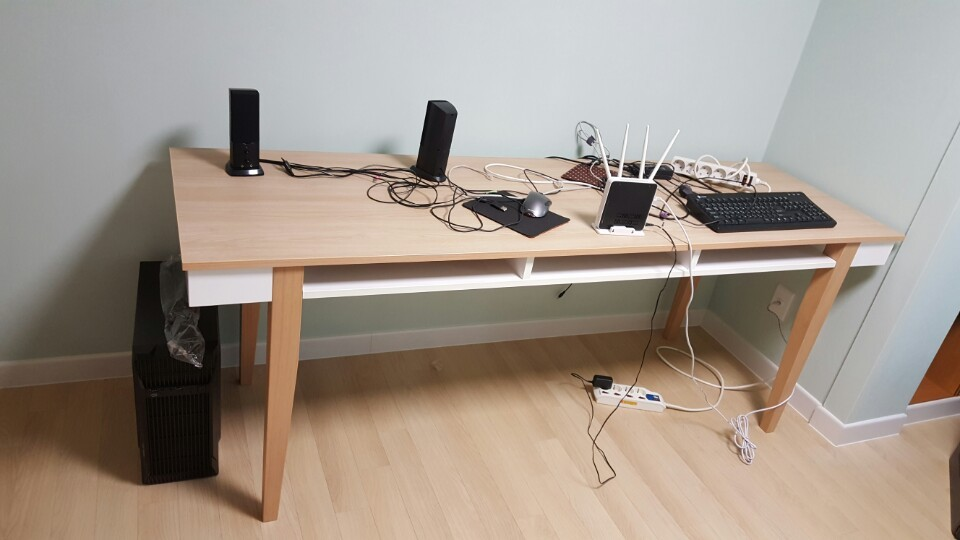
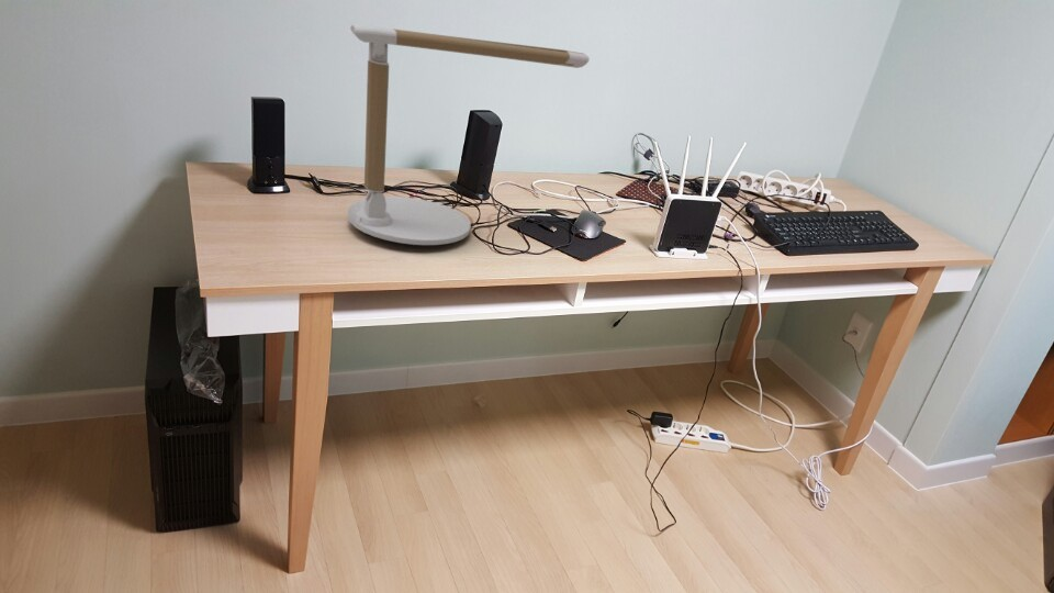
+ desk lamp (441, 204)
